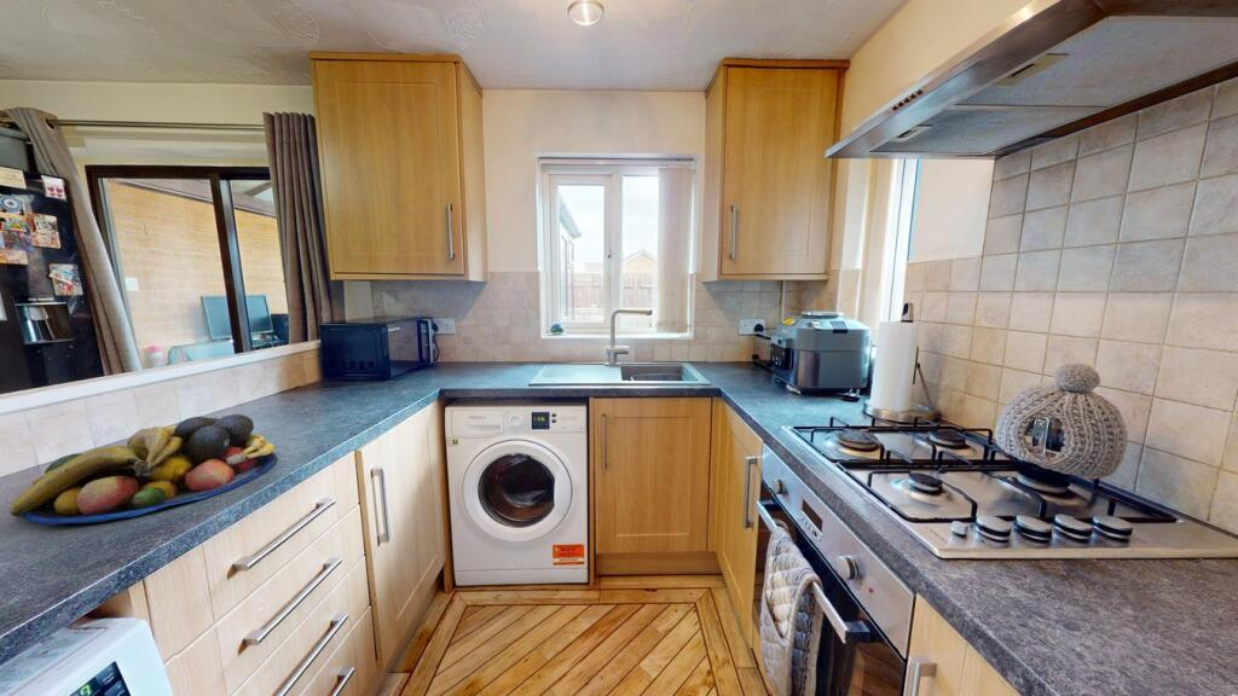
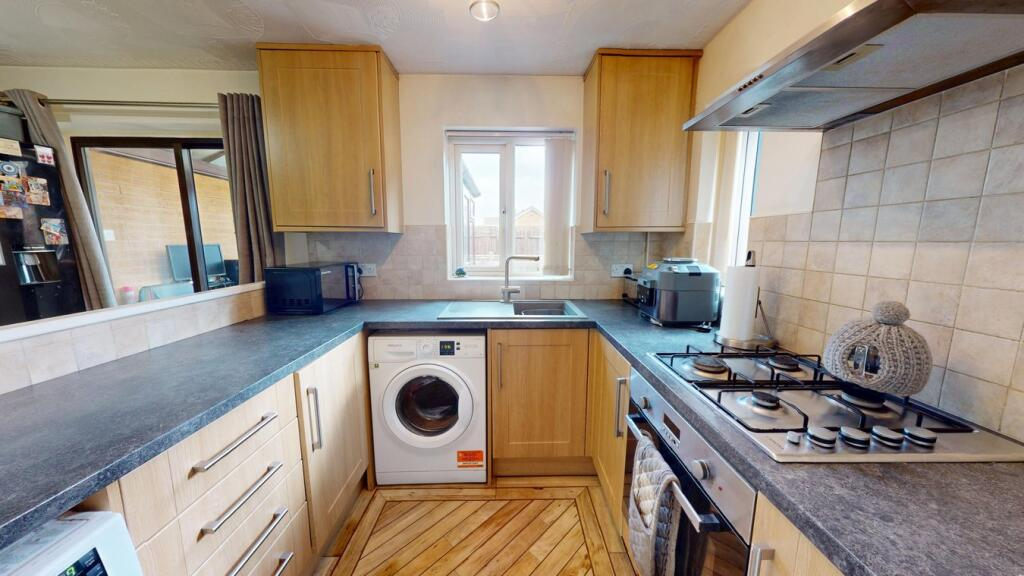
- fruit bowl (164, 452)
